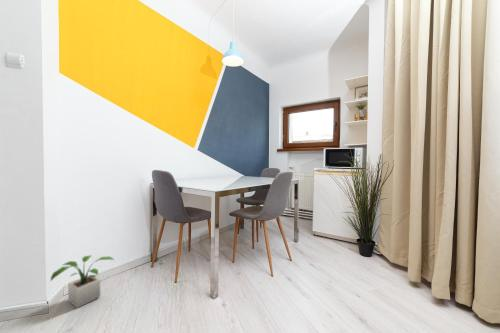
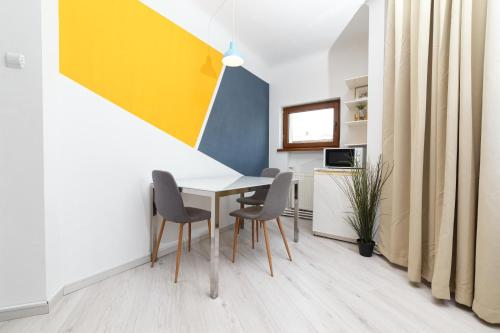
- potted plant (80, 279)
